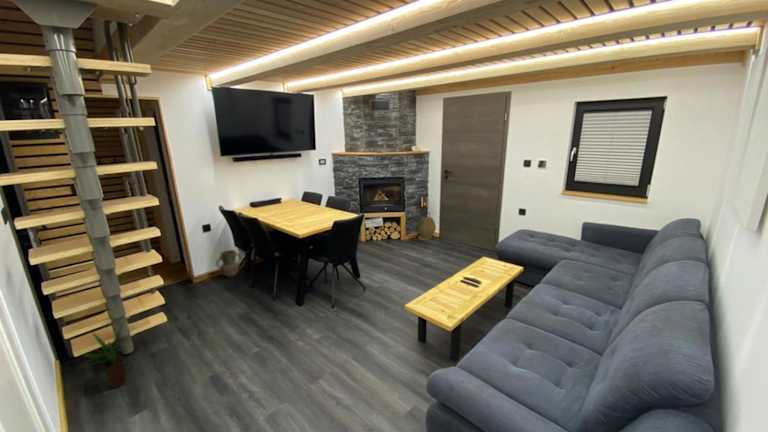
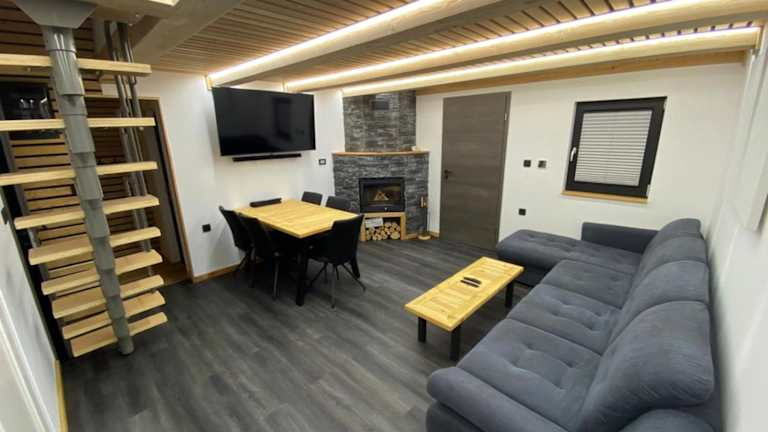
- ceramic jug (229, 263)
- woven basket (426, 227)
- potted plant (107, 358)
